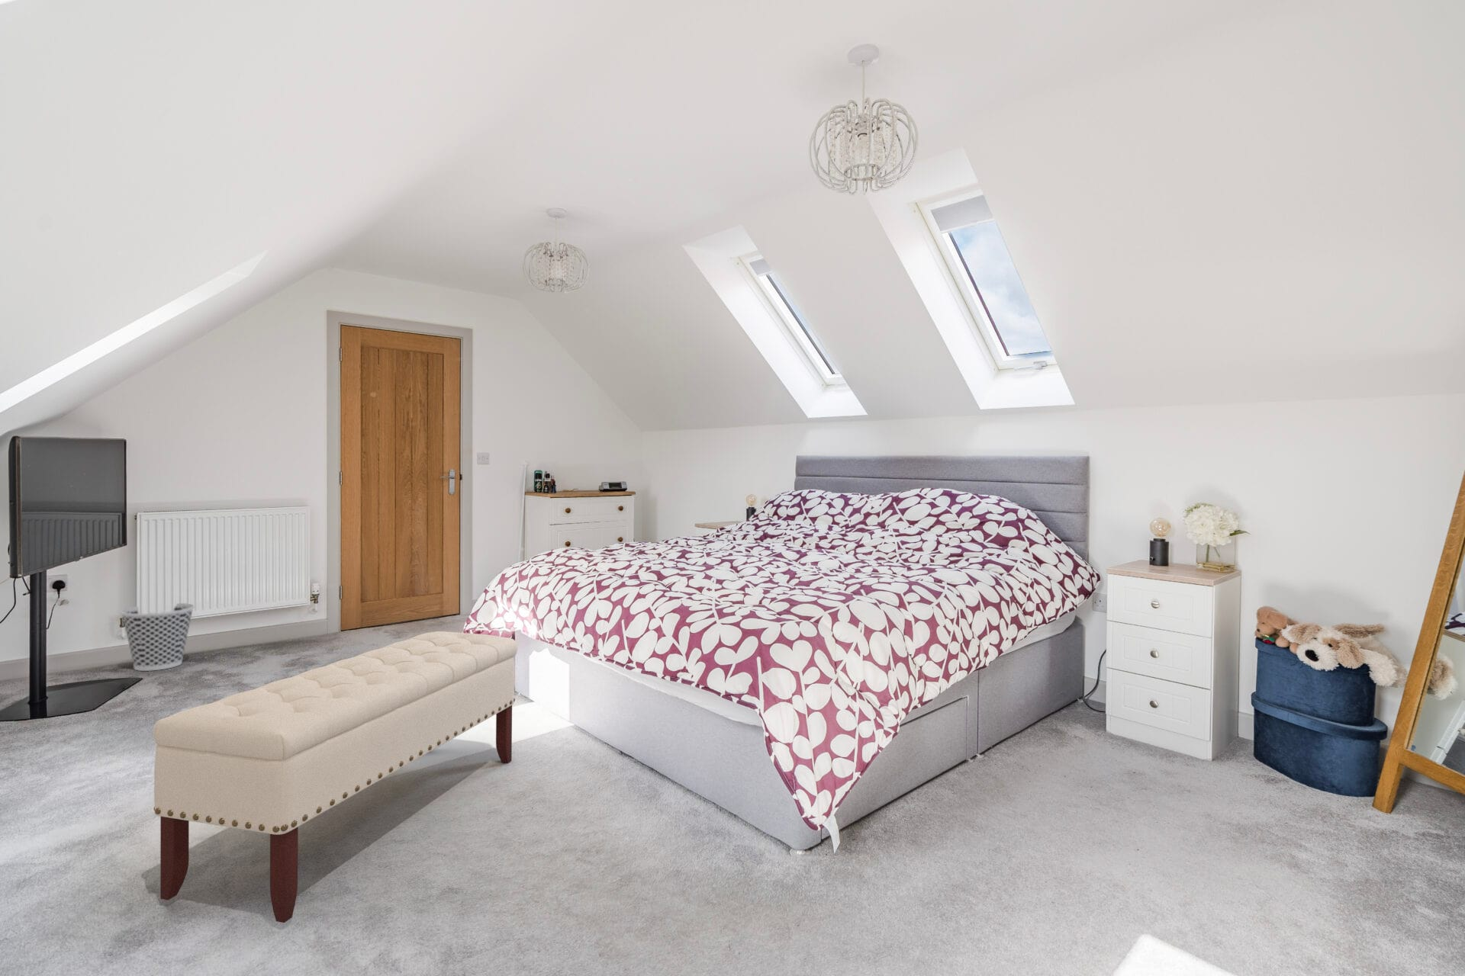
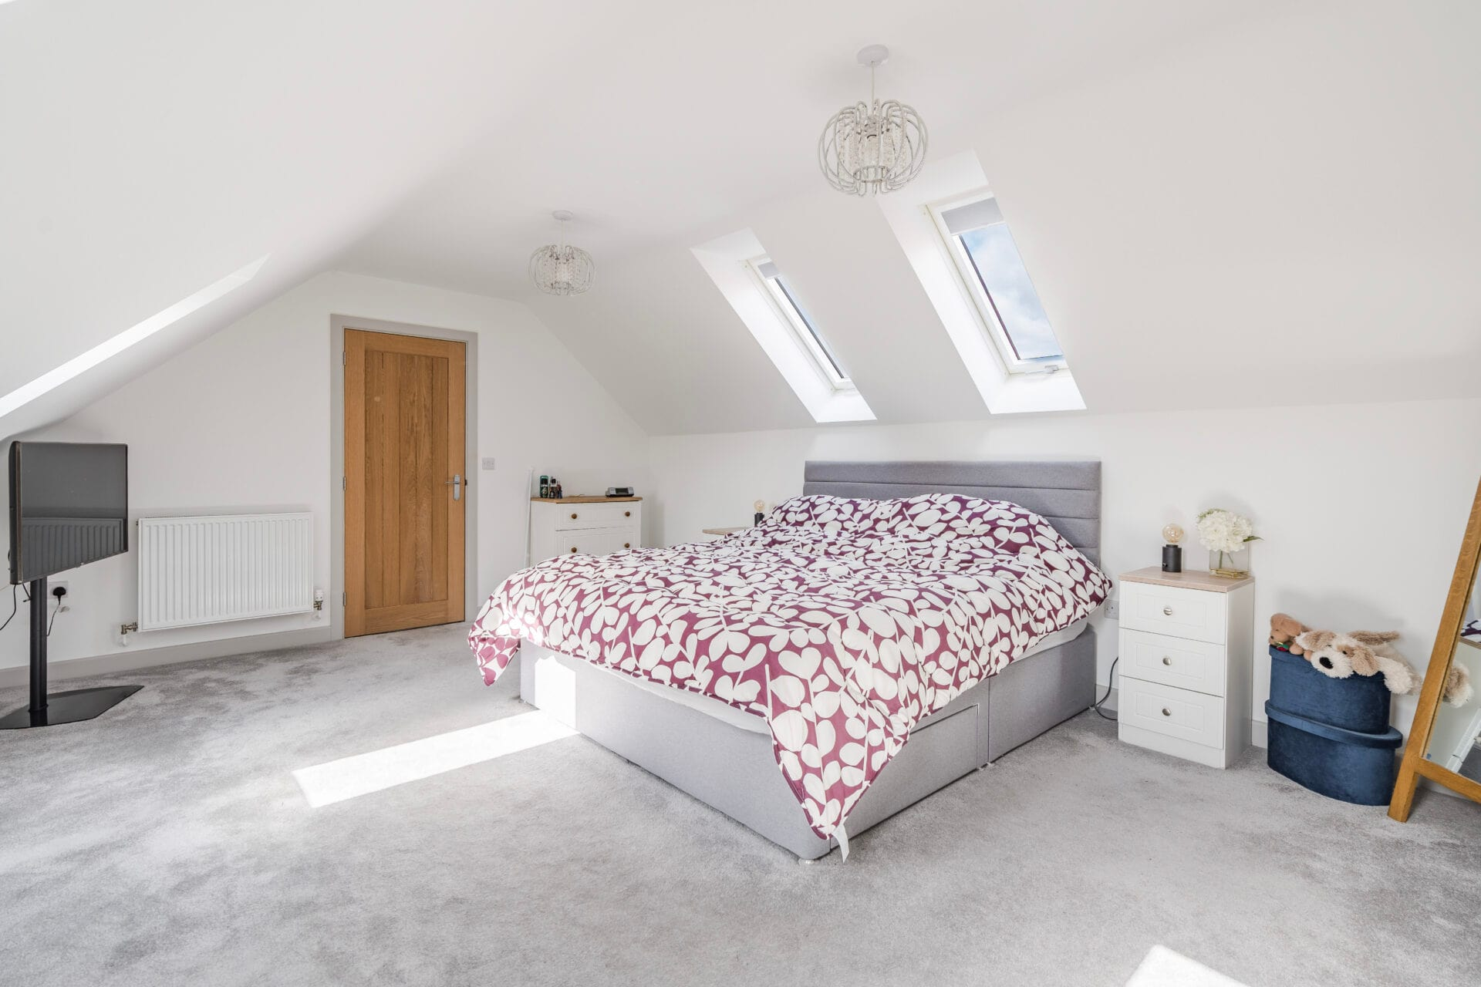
- wastebasket (158, 636)
- bench (371, 742)
